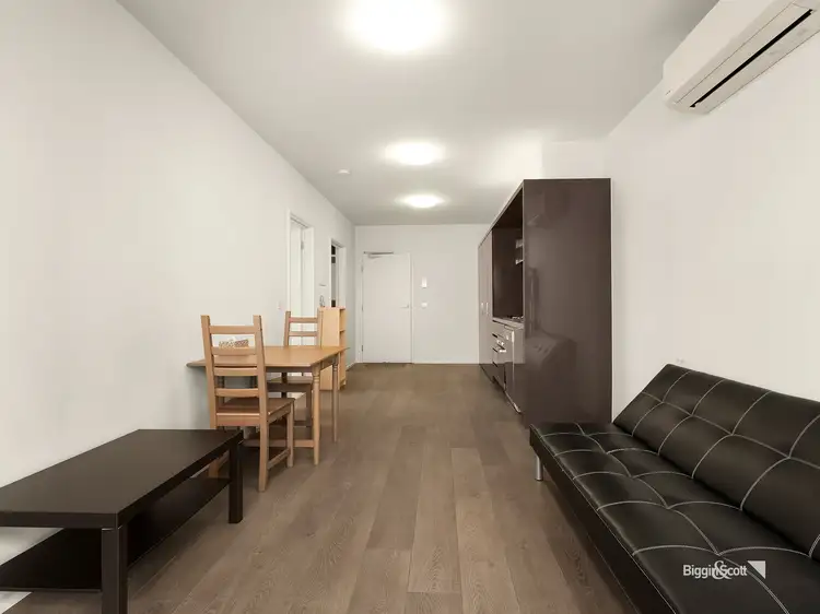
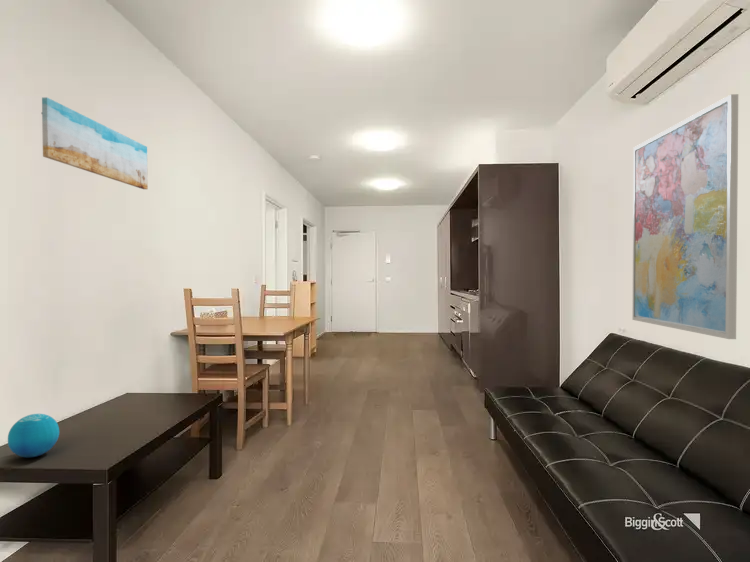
+ wall art (675, 227)
+ decorative orb (34, 435)
+ wall art (101, 150)
